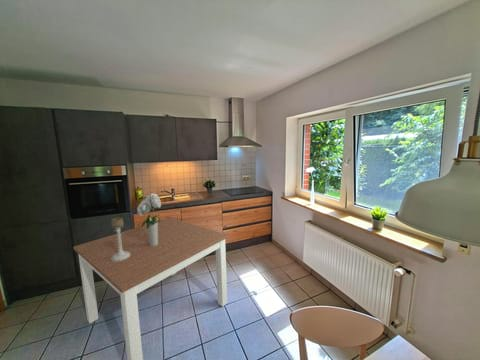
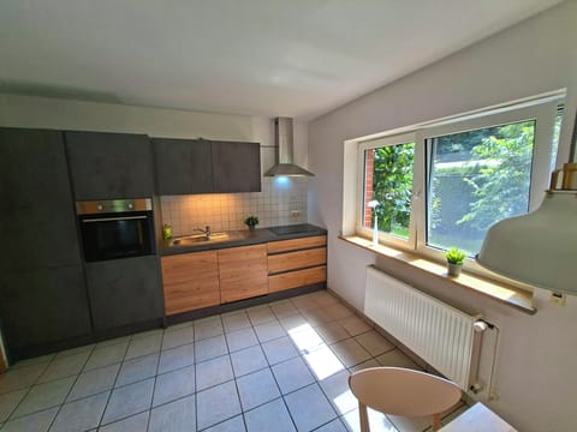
- dining table (157, 276)
- bouquet (149, 219)
- candle holder (119, 237)
